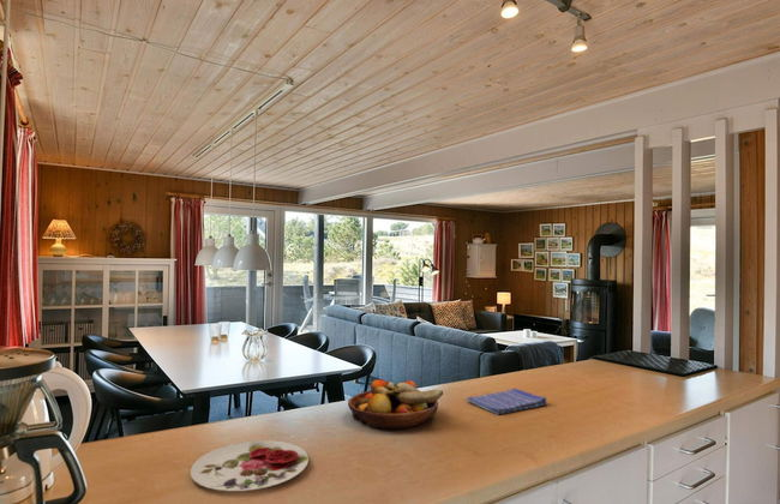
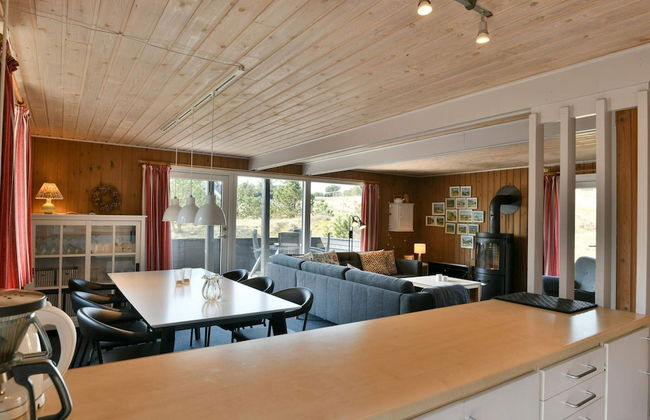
- dish towel (506, 398)
- plate (251, 462)
- fruit bowl (394, 397)
